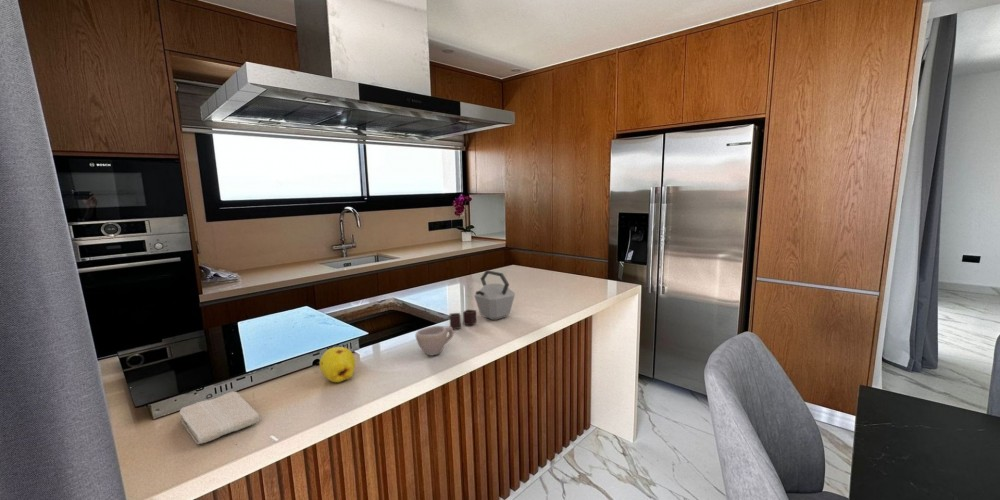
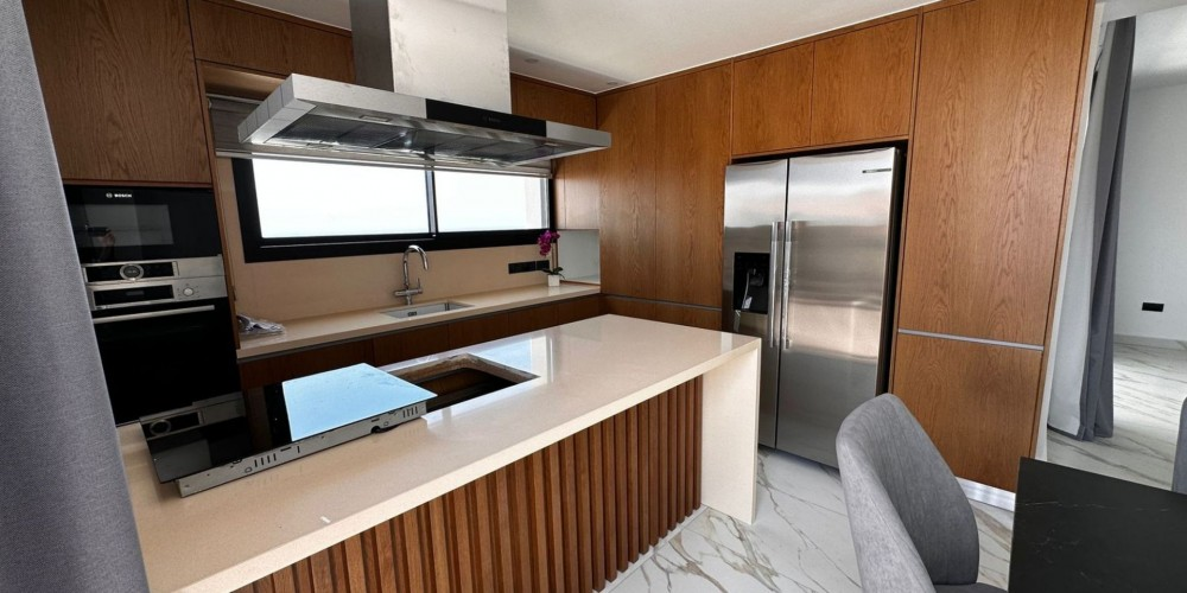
- washcloth (218, 414)
- fruit (337, 362)
- kettle (479, 297)
- cup (435, 340)
